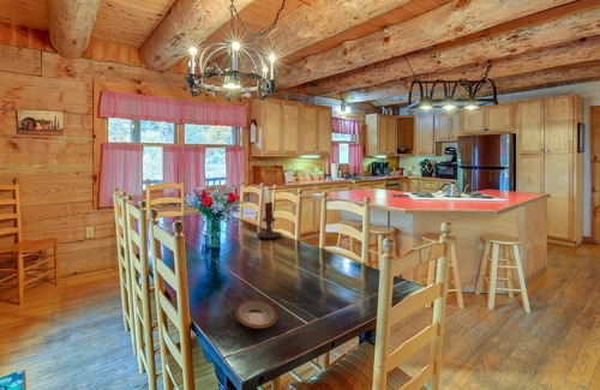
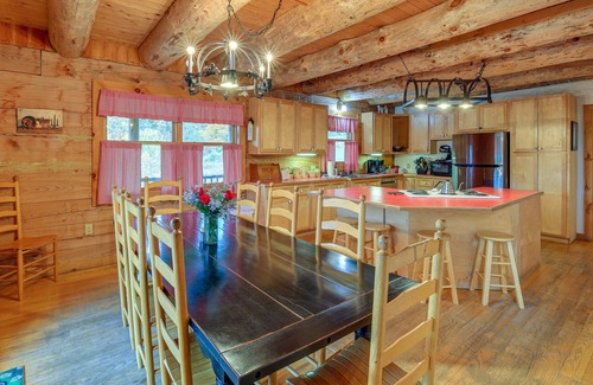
- plate (256, 314)
- candle holder (269, 218)
